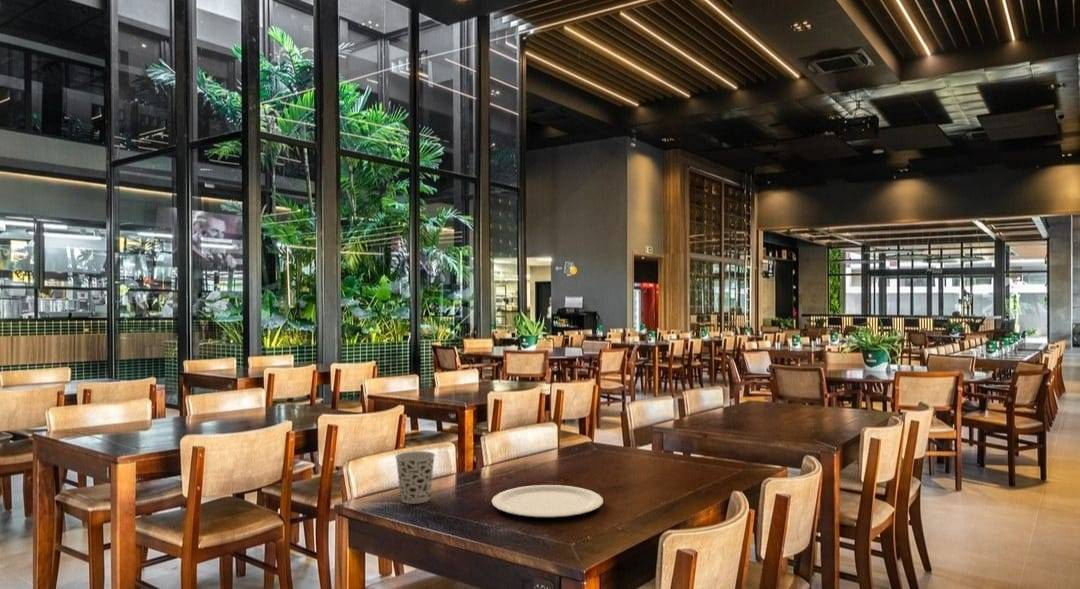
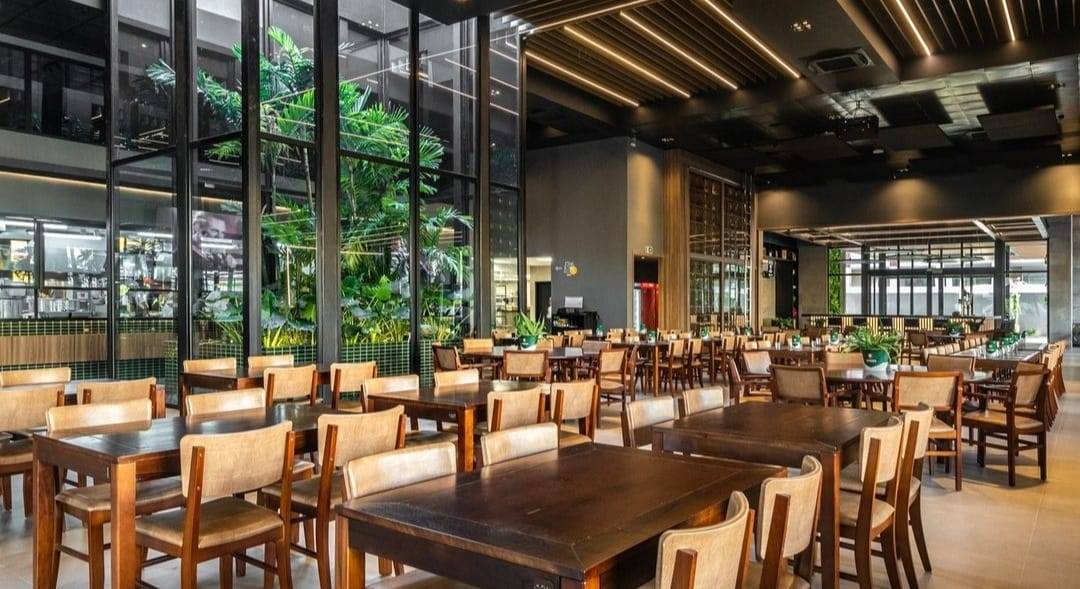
- plate (547, 502)
- cup (415, 477)
